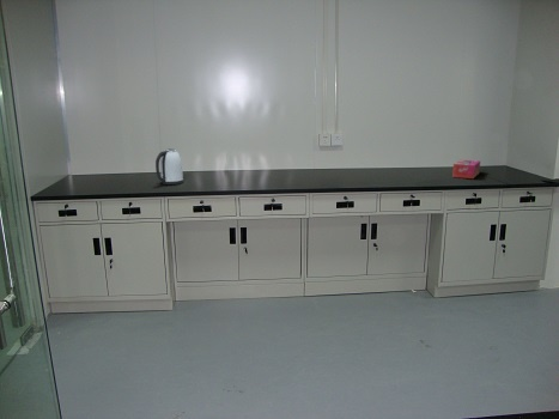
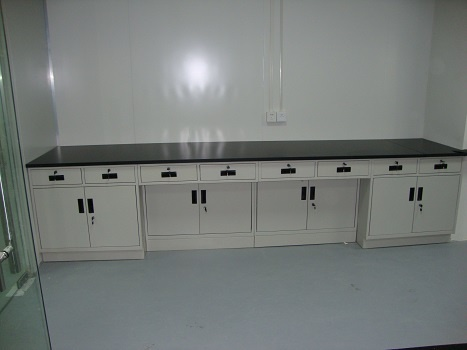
- tissue box (466, 168)
- kettle (168, 166)
